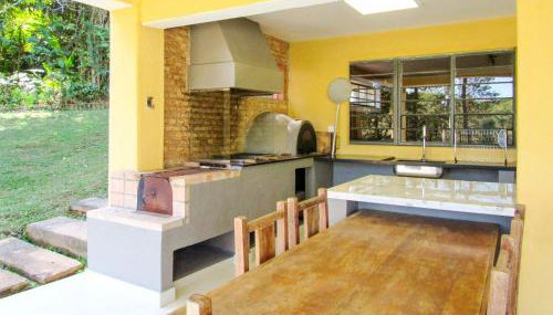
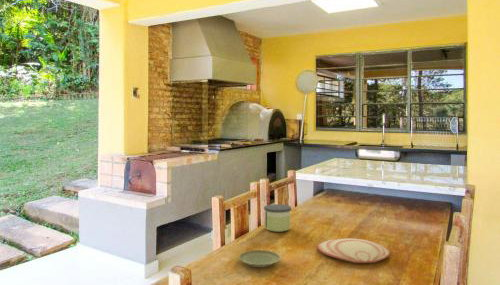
+ plate (352, 246)
+ plate (259, 259)
+ candle (277, 217)
